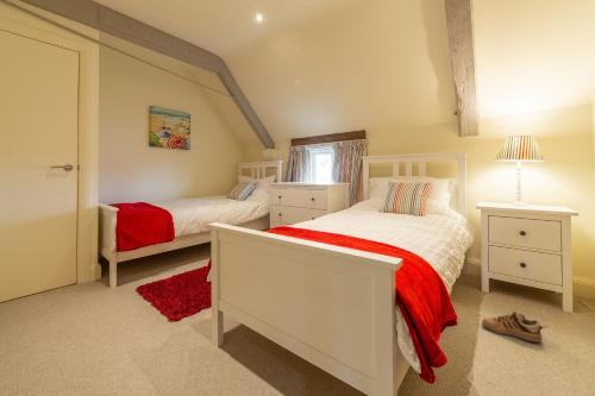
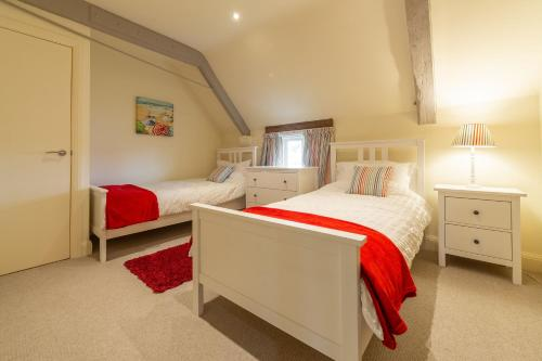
- shoe (513, 322)
